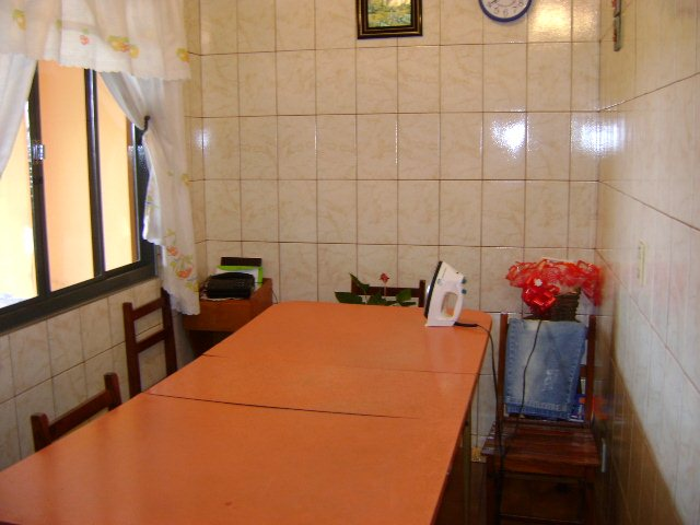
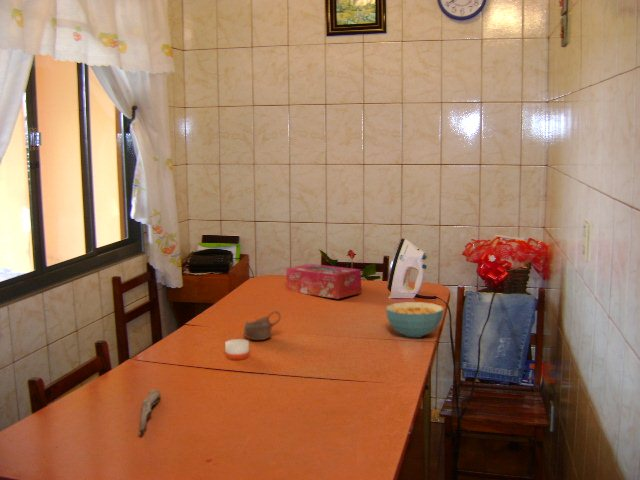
+ candle (236, 341)
+ spoon (147, 409)
+ tissue box (323, 280)
+ cereal bowl (414, 321)
+ cup (261, 325)
